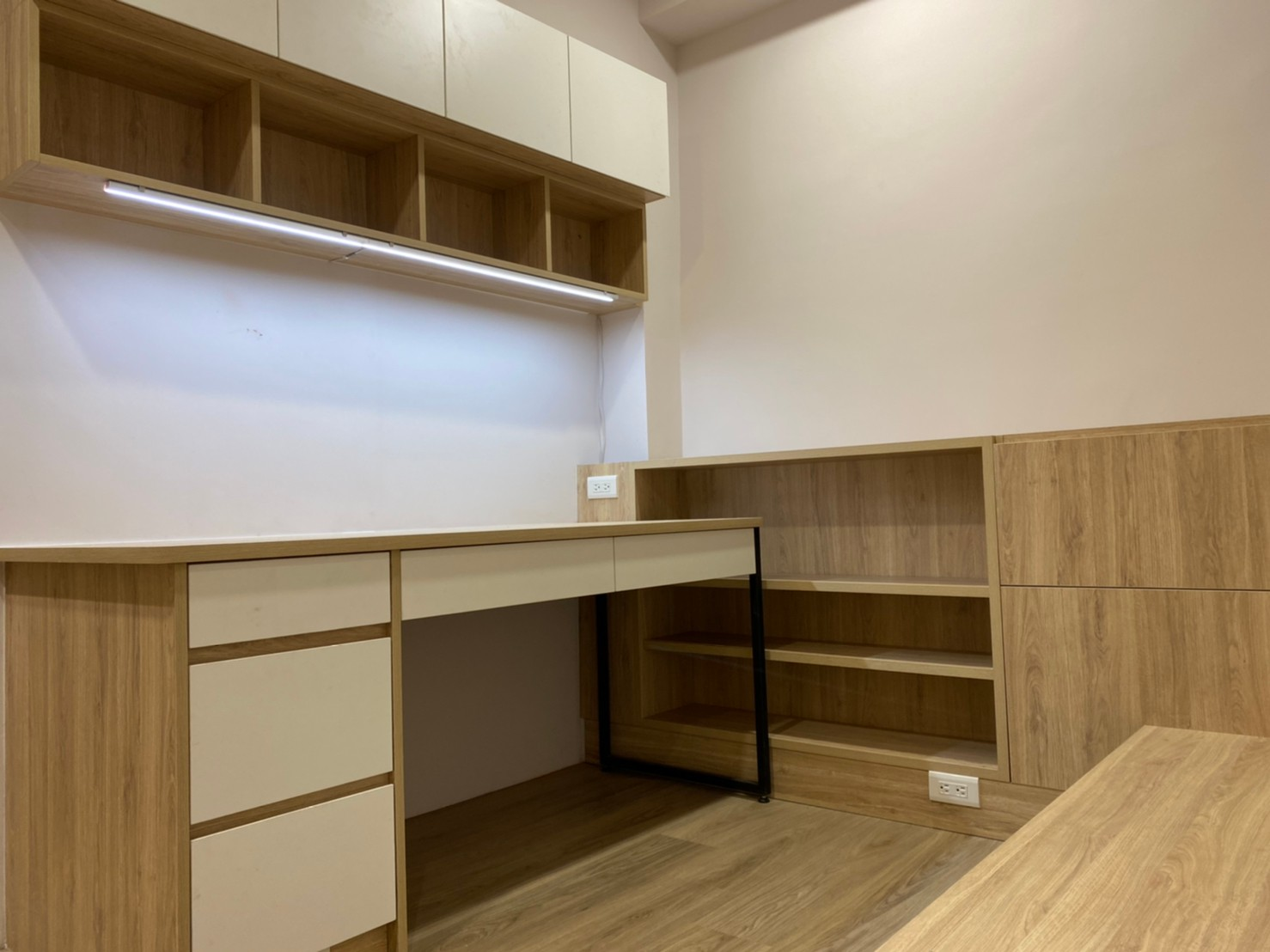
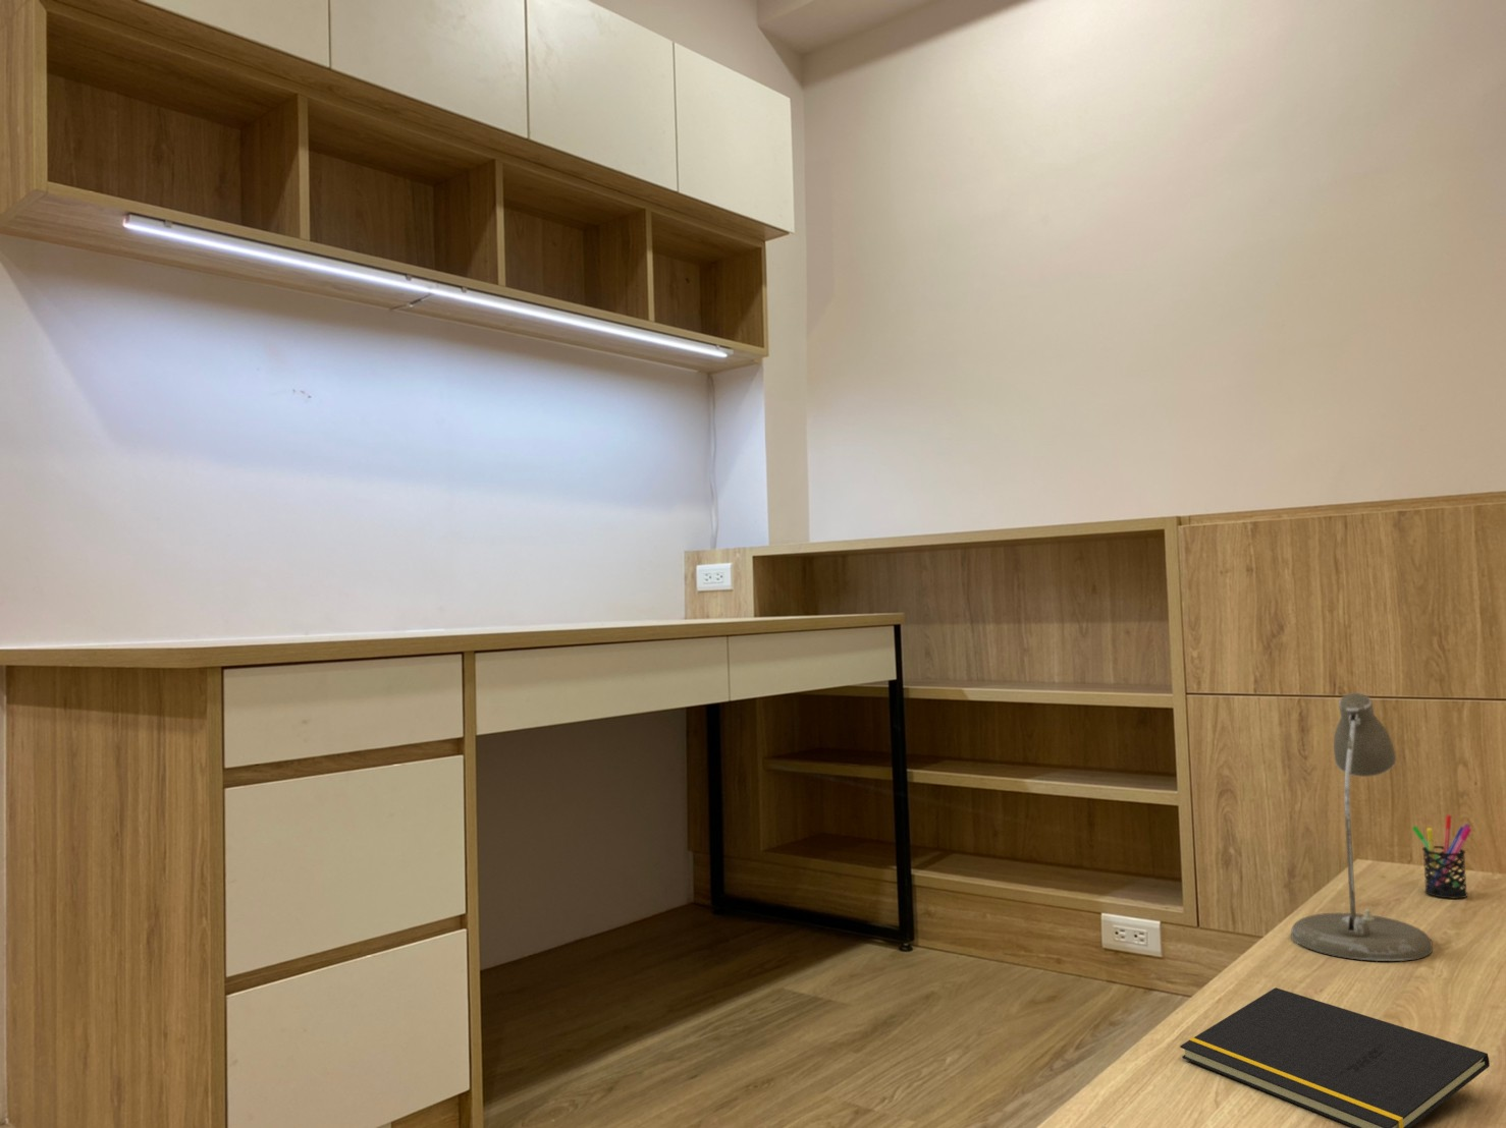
+ desk lamp (1349, 815)
+ pen holder (1440, 854)
+ notepad (1327, 1055)
